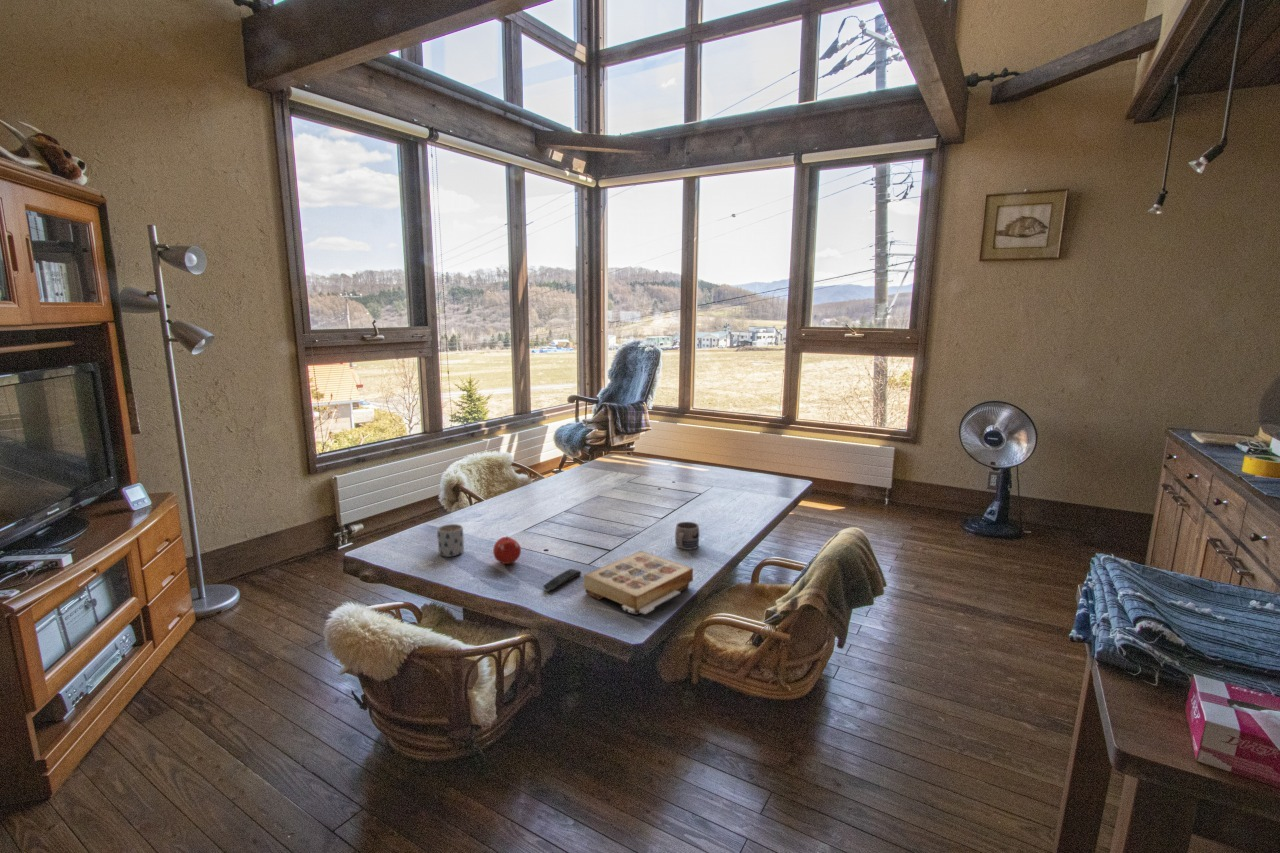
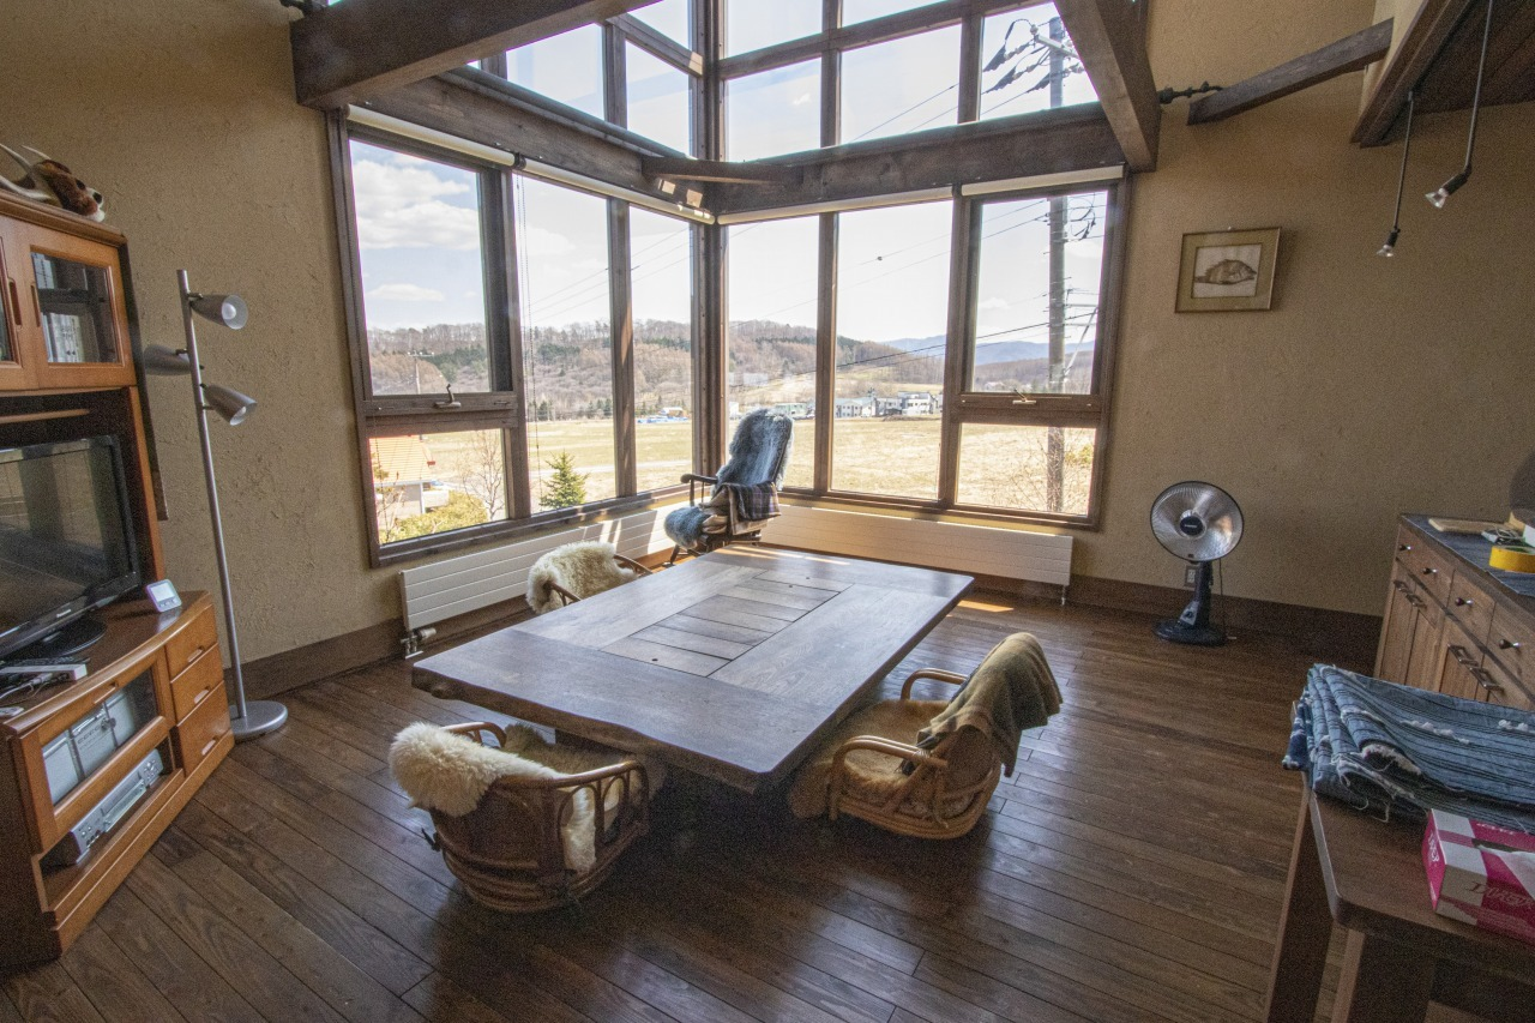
- book (640, 583)
- mug (447, 539)
- mug (685, 536)
- remote control (561, 580)
- fruit (507, 548)
